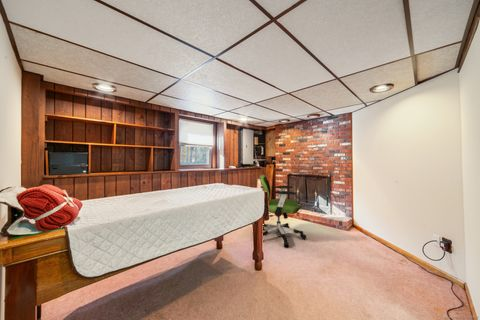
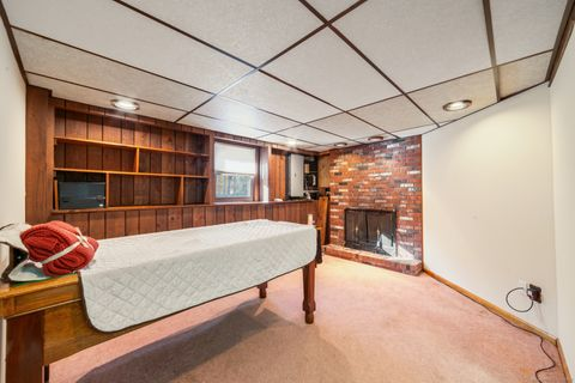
- office chair (281, 206)
